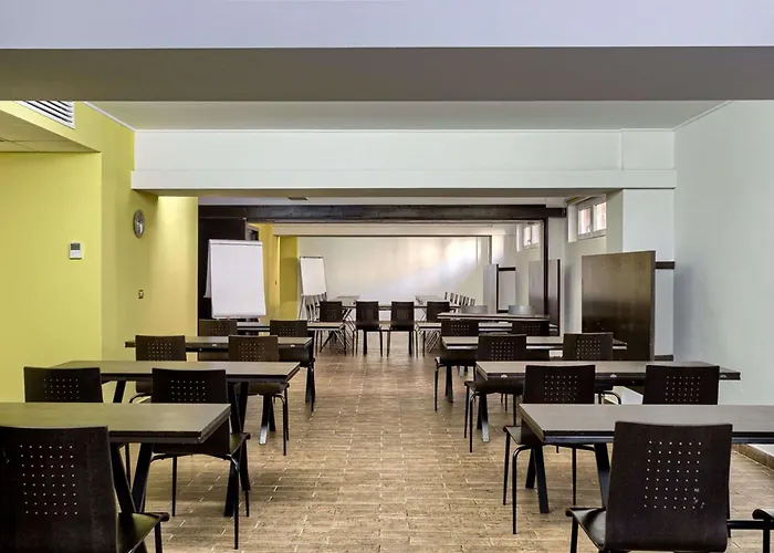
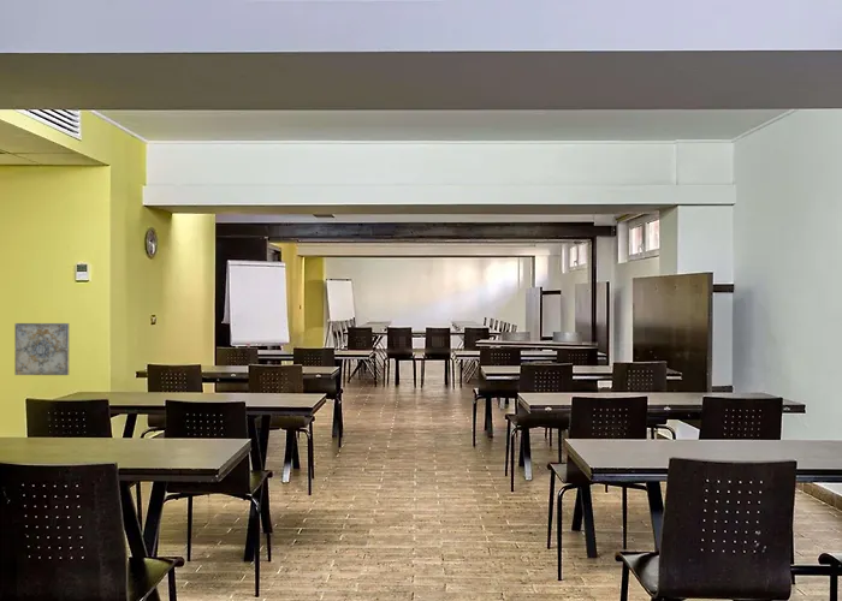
+ wall art (42, 349)
